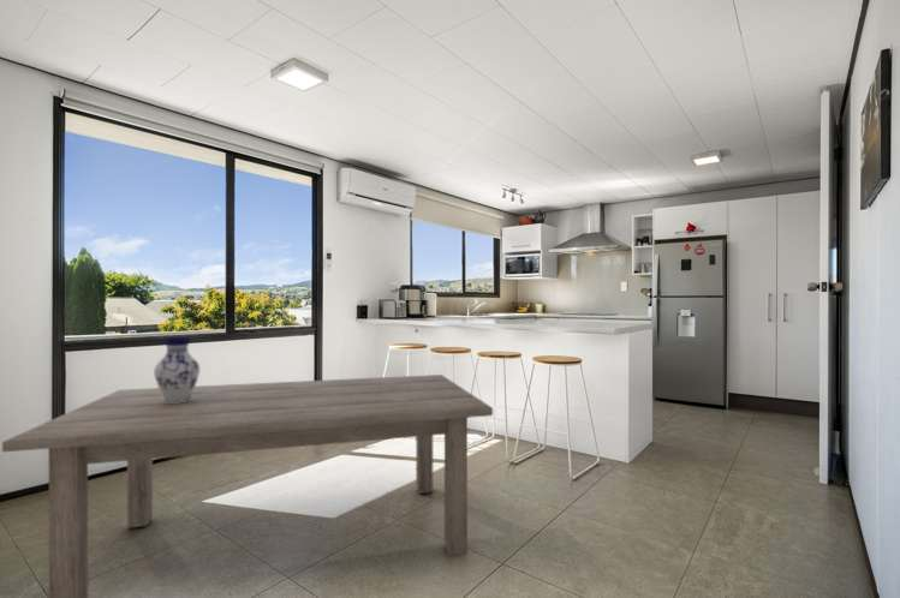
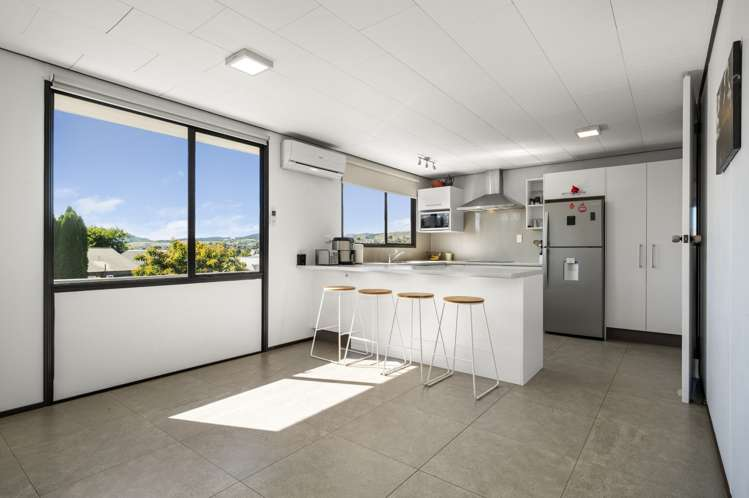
- dining table (288, 447)
- vase (177, 369)
